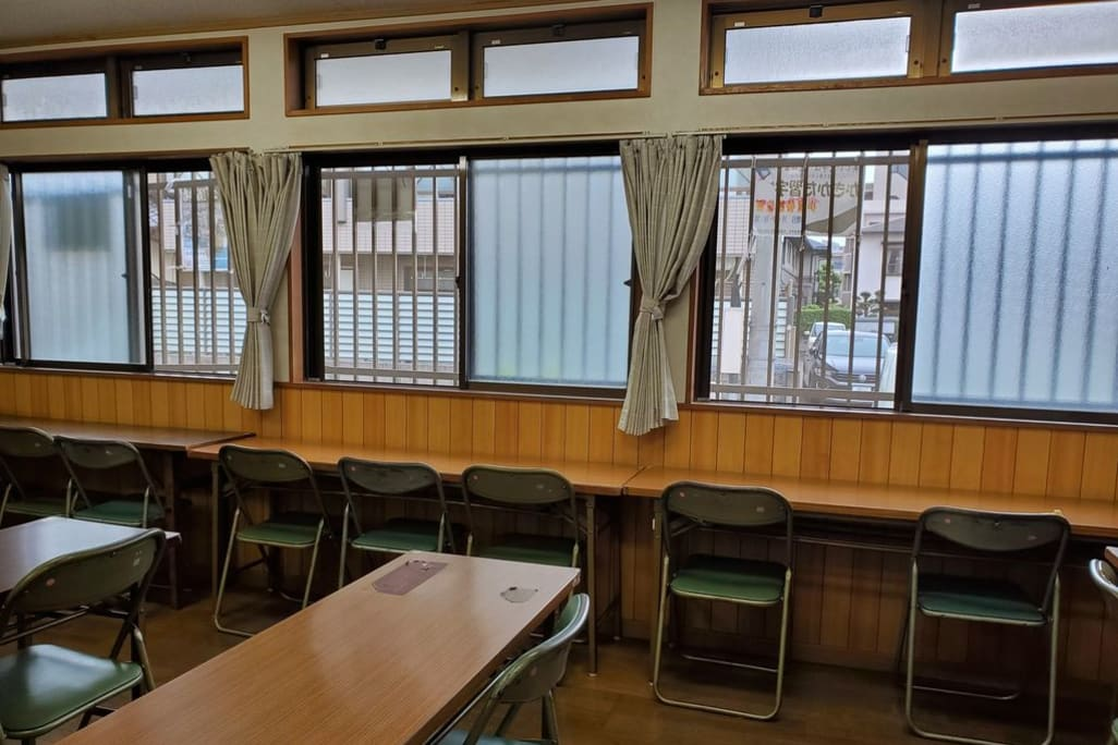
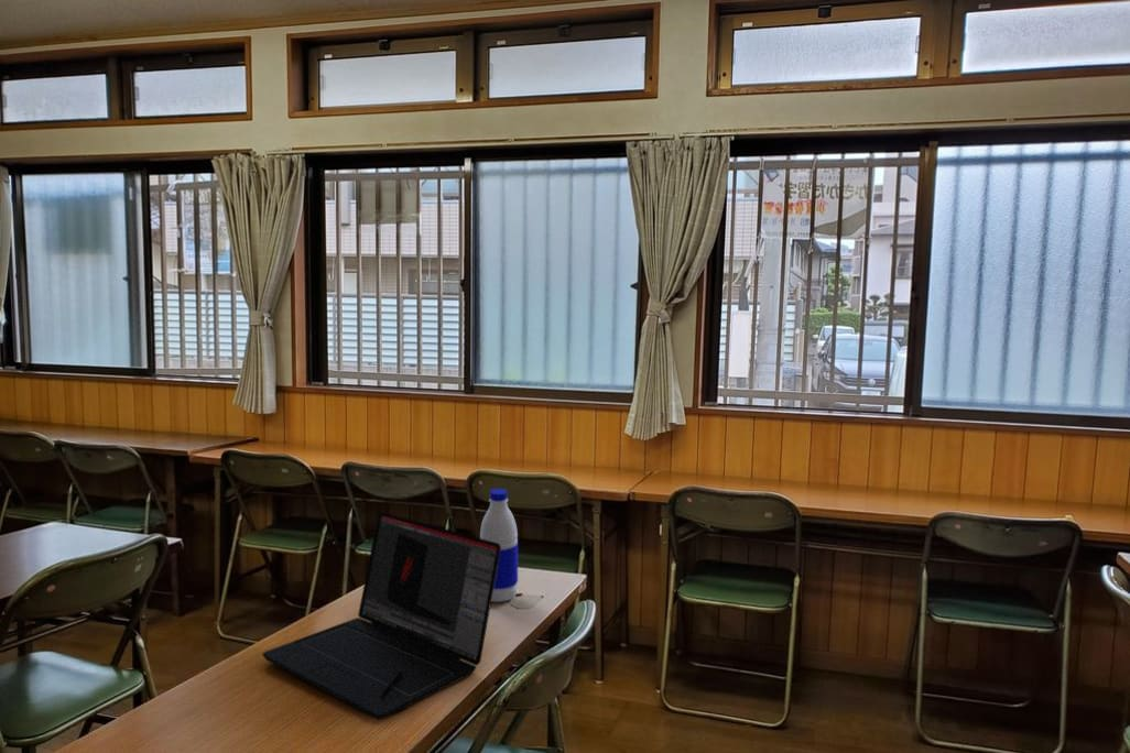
+ water bottle (499, 543)
+ laptop (380, 601)
